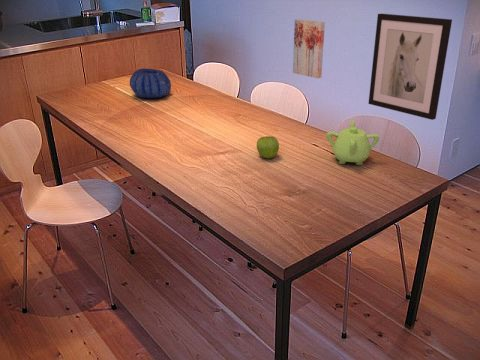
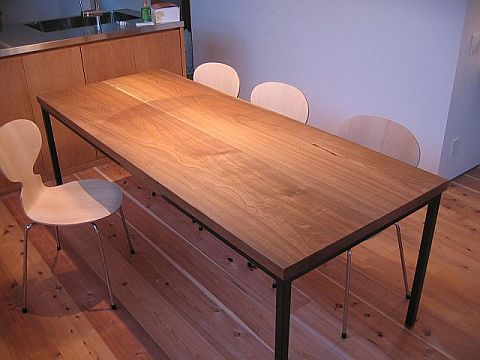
- fruit (267, 146)
- decorative bowl (150, 82)
- wall art (406, 65)
- teapot (352, 143)
- wall art (308, 48)
